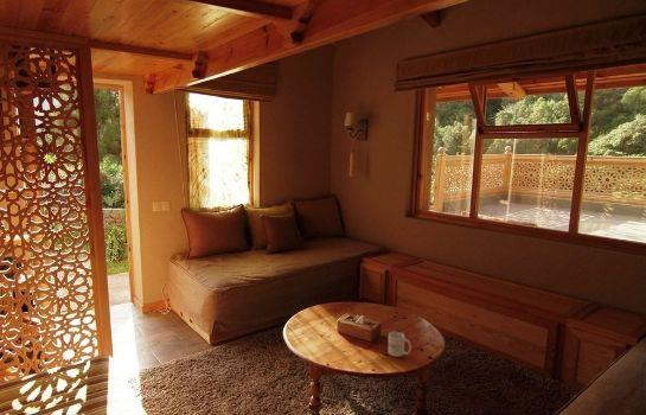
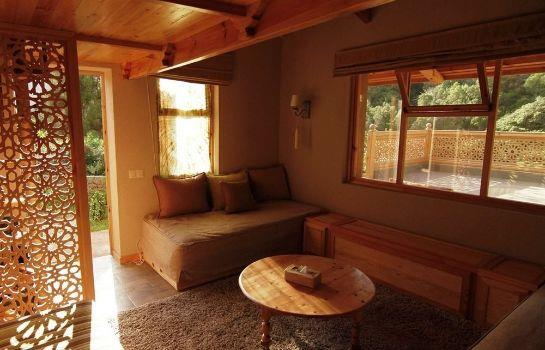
- mug (398, 344)
